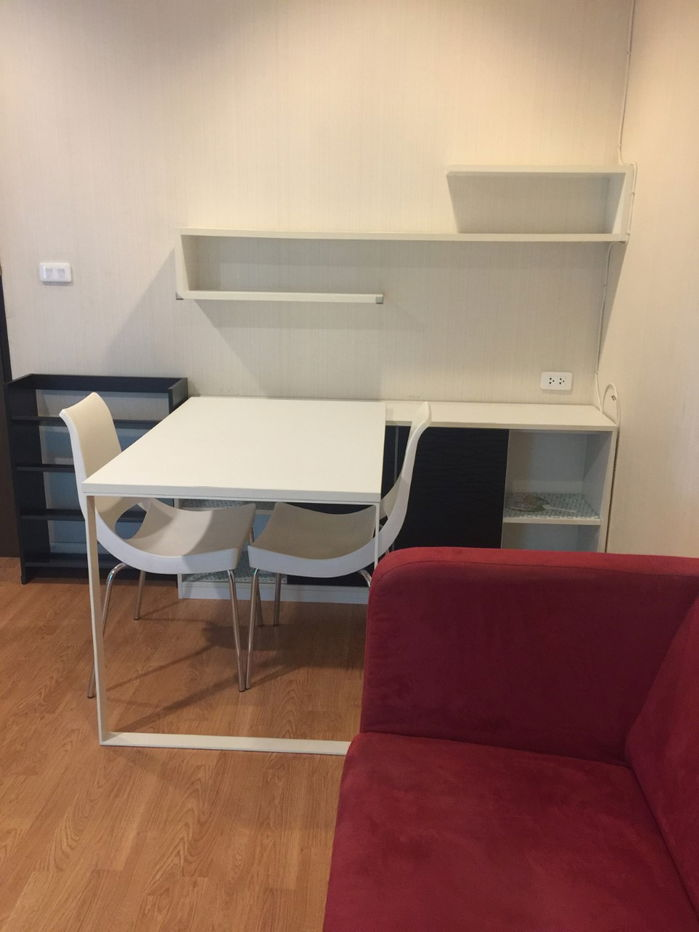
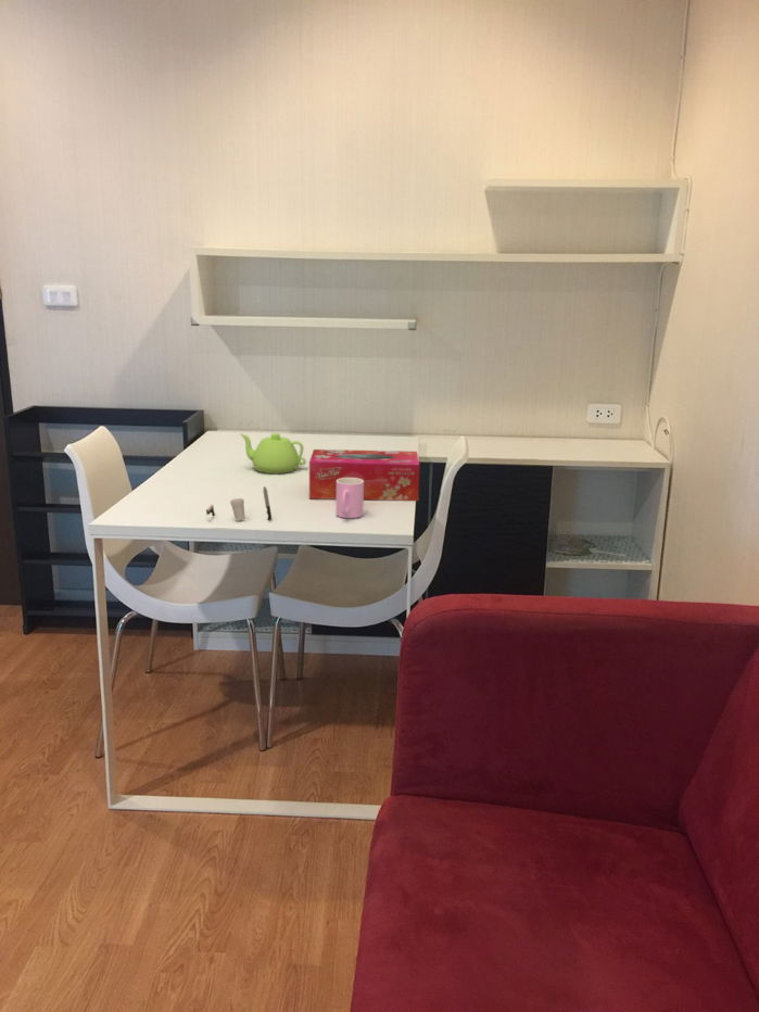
+ cup (347, 499)
+ tissue box (364, 473)
+ cup (240, 502)
+ teapot (273, 451)
